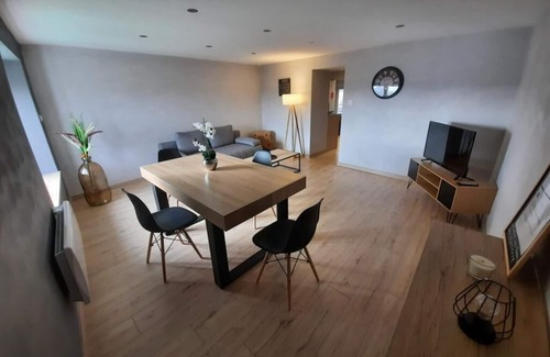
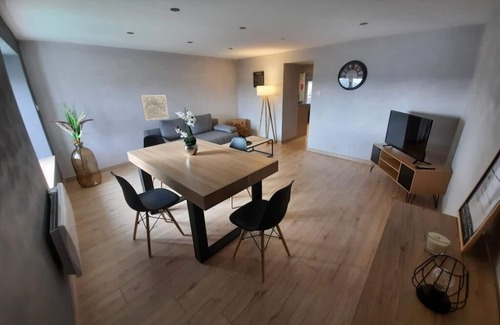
+ wall art (155, 107)
